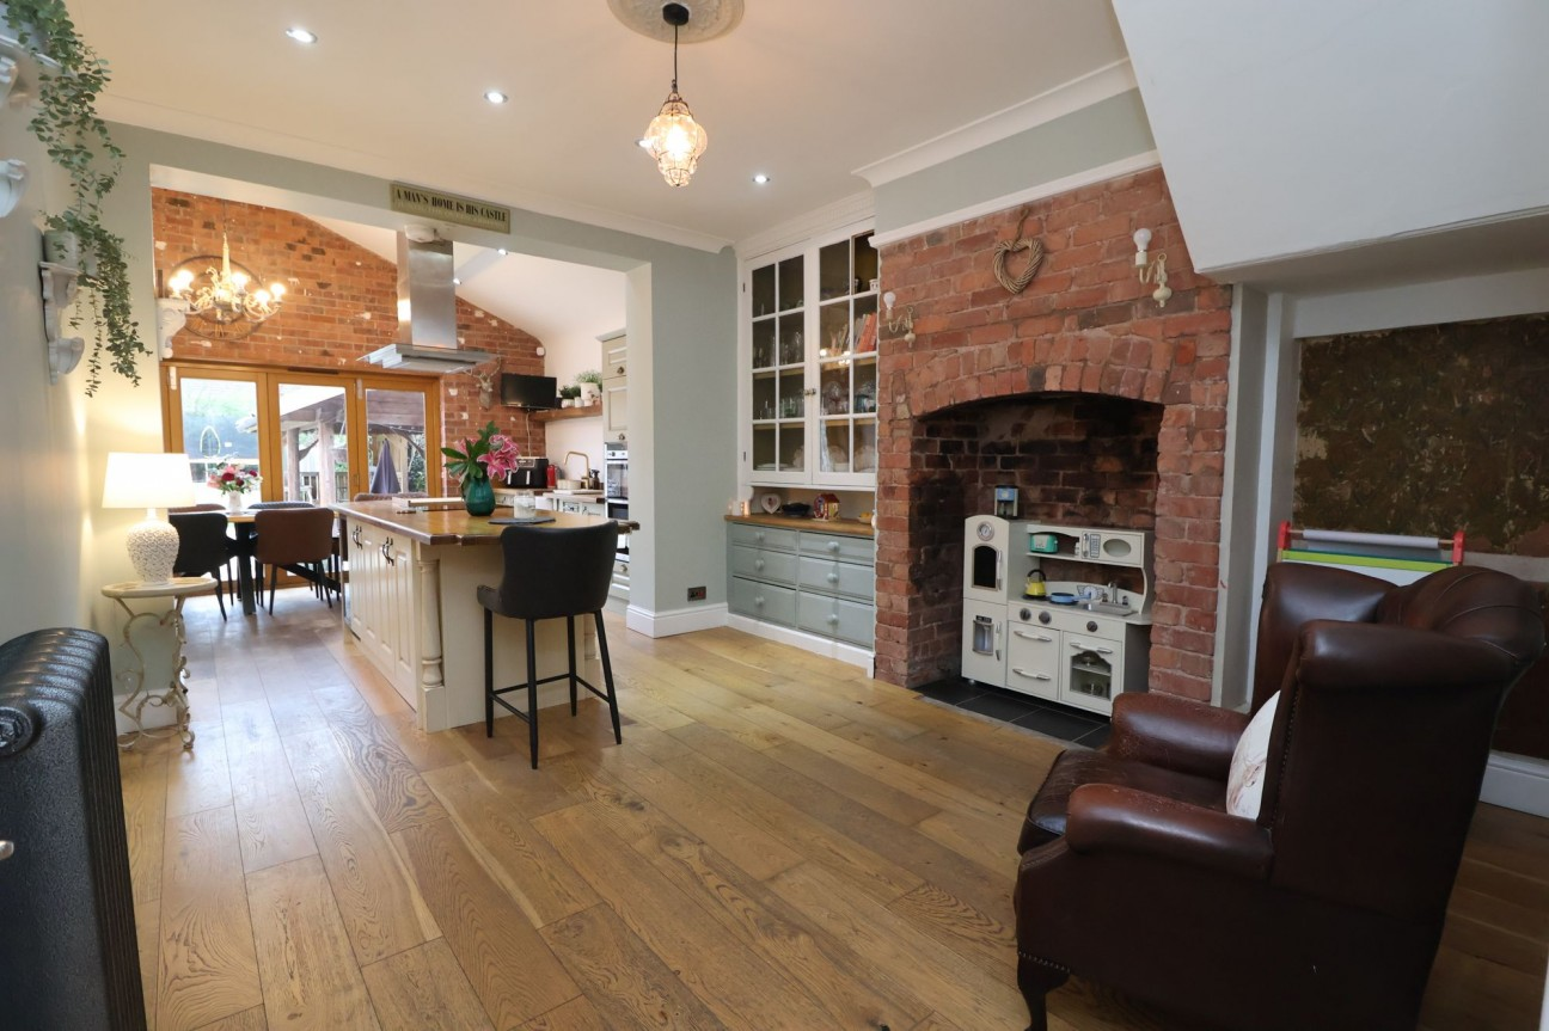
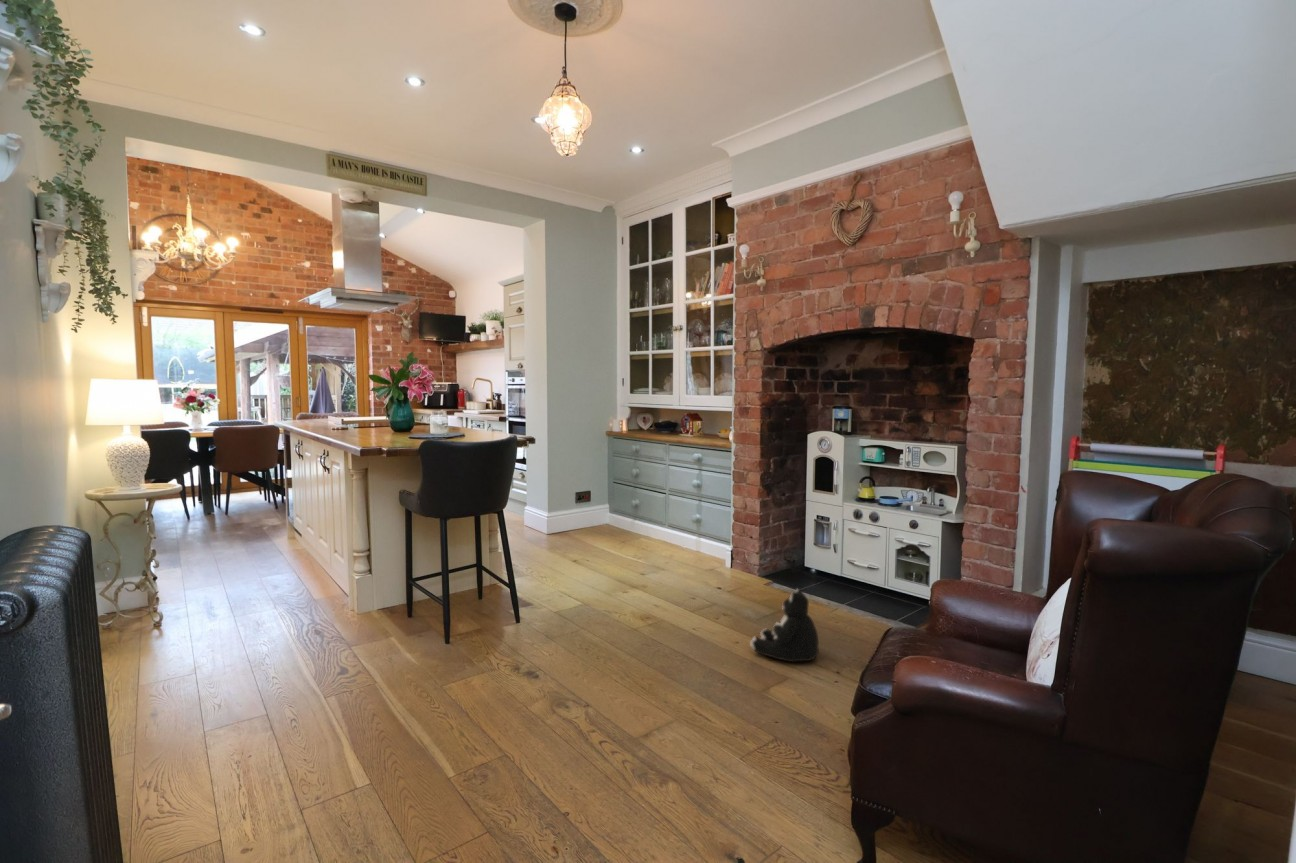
+ plush toy (787, 621)
